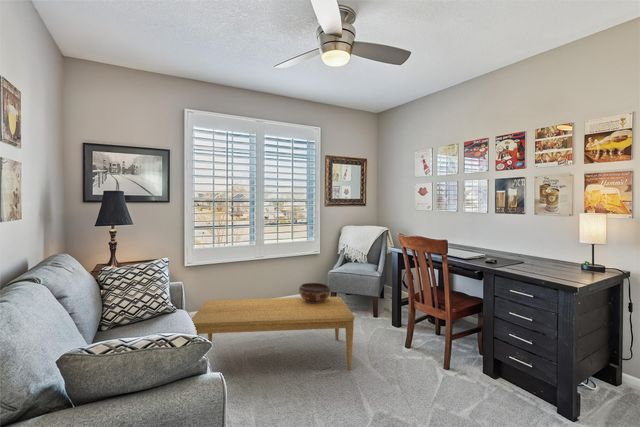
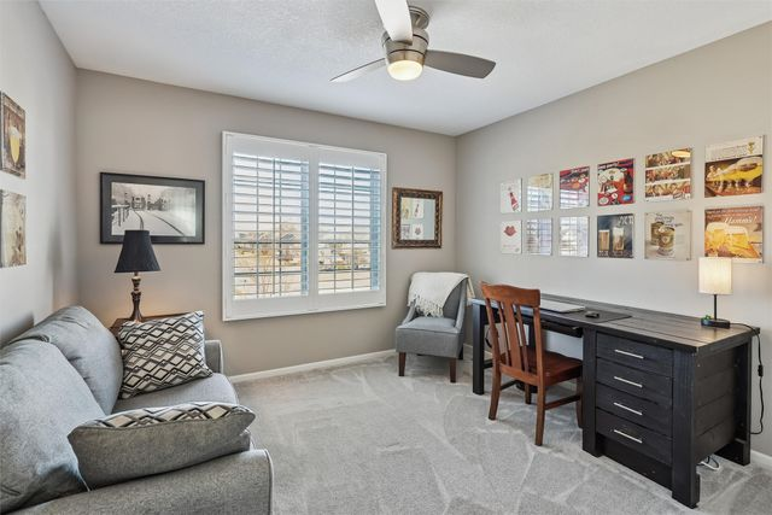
- coffee table (274, 330)
- decorative bowl (314, 293)
